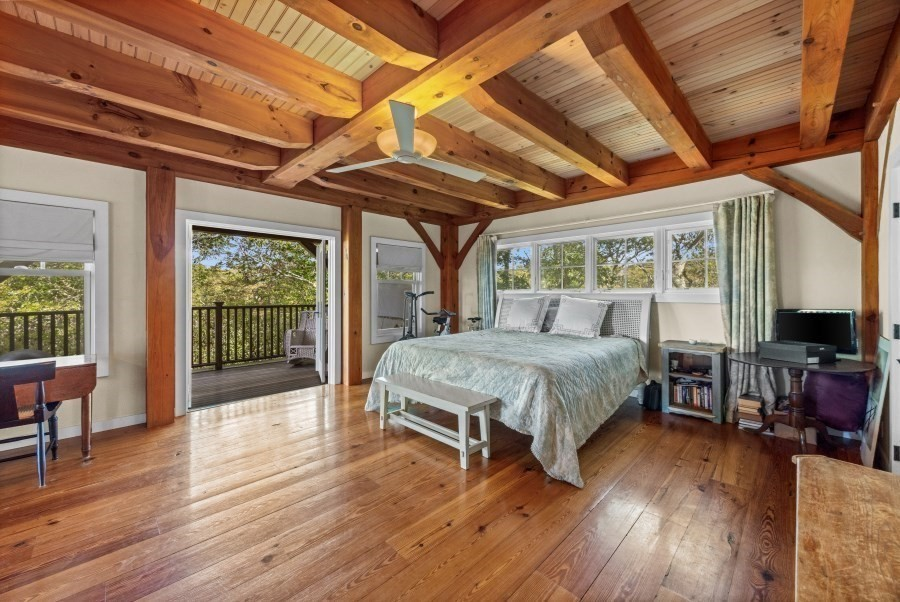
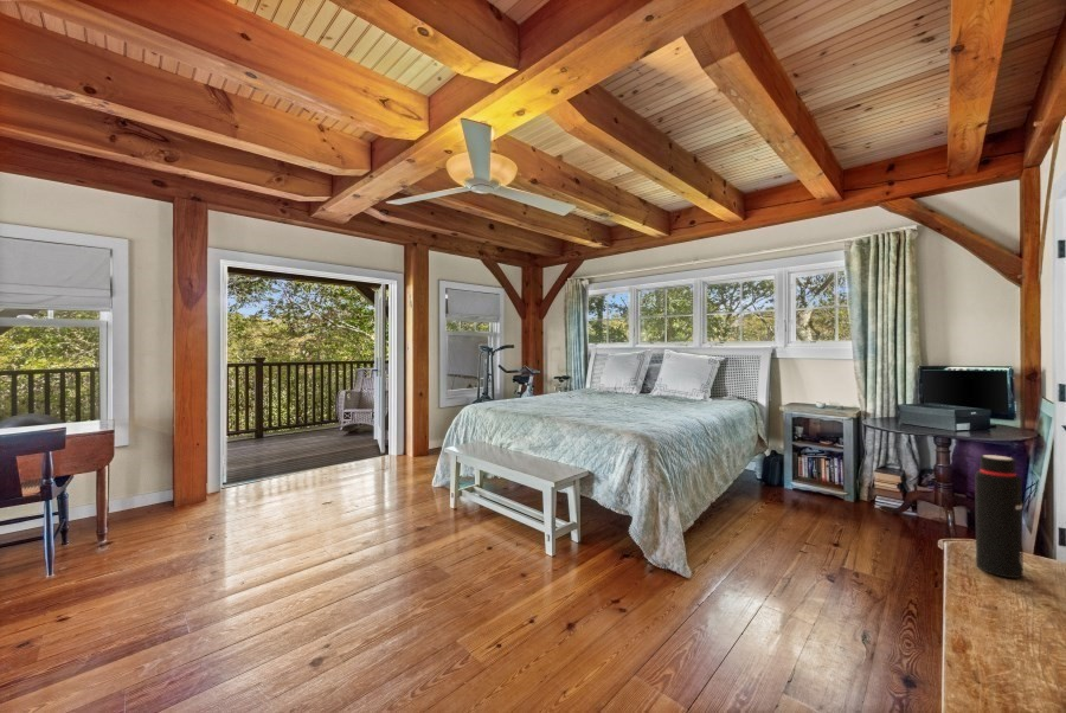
+ water bottle (998, 513)
